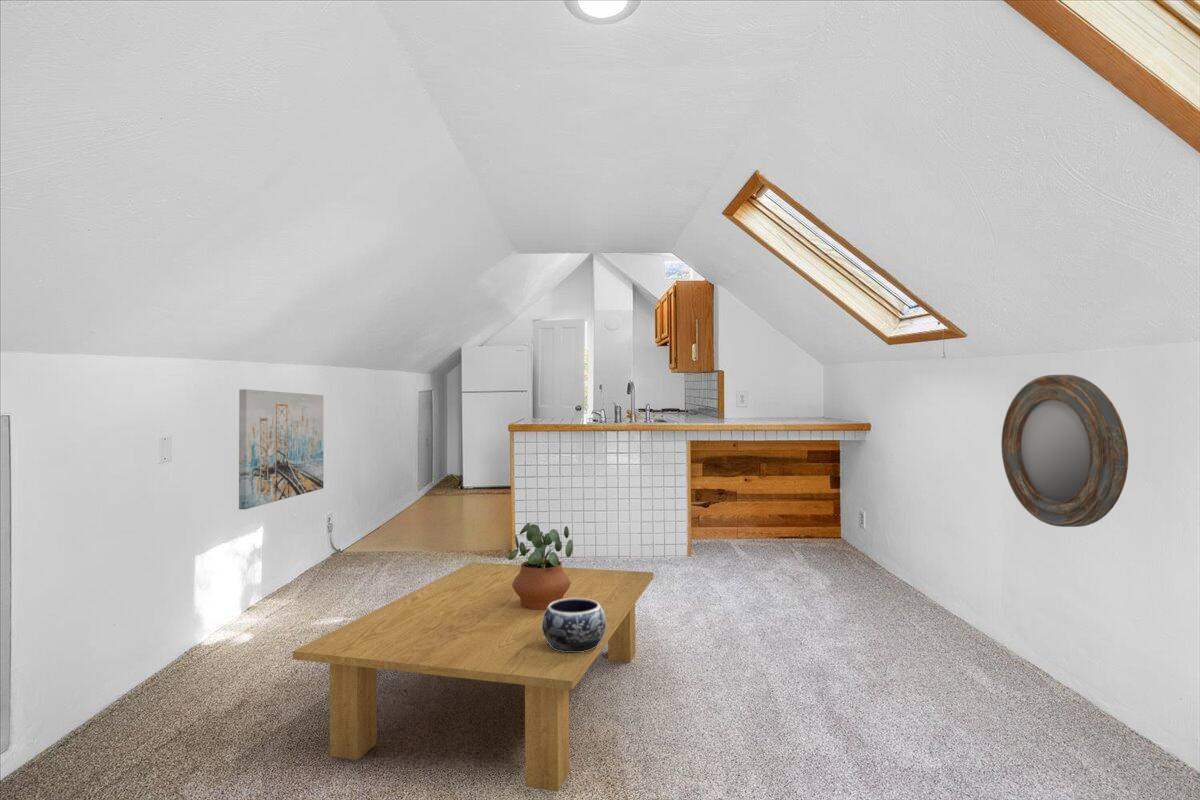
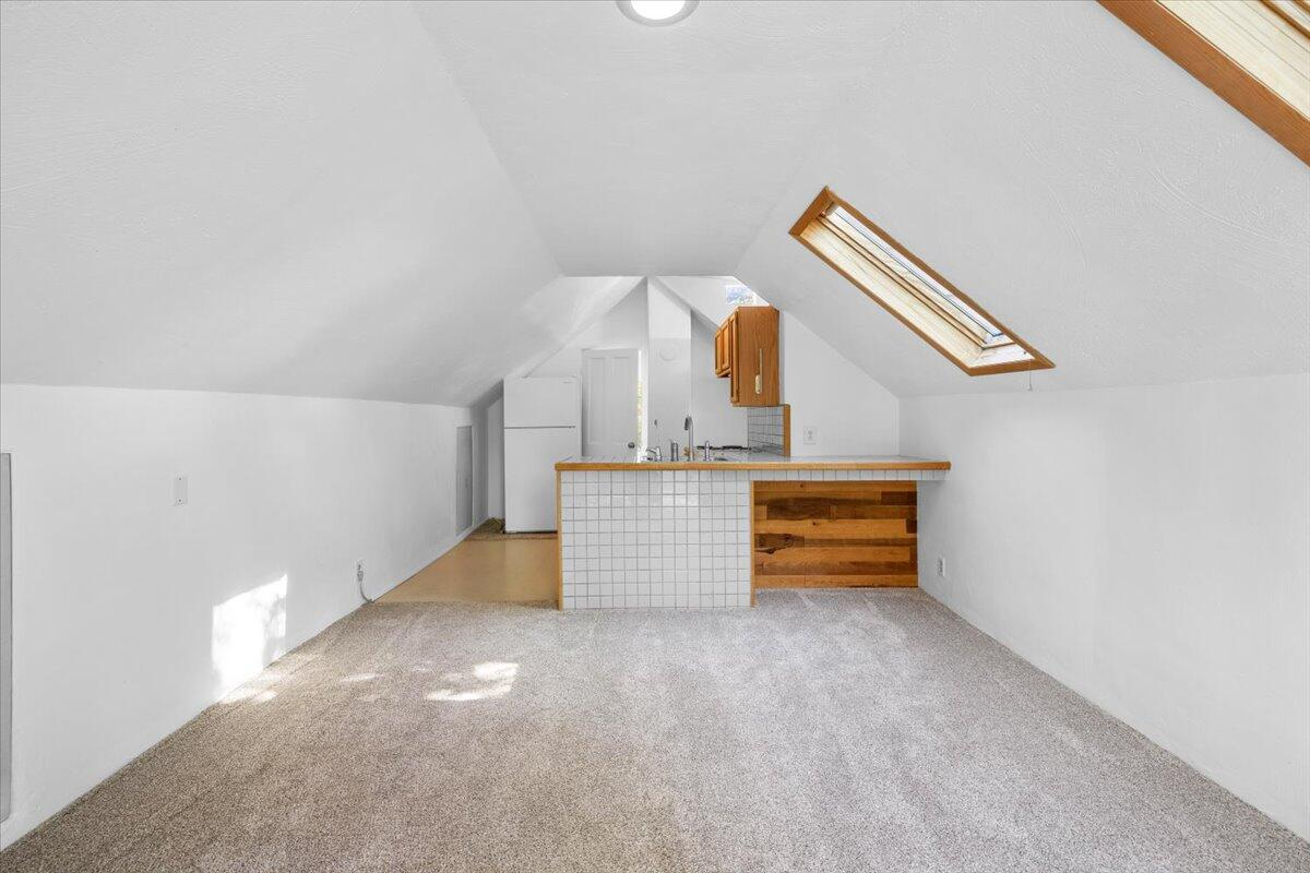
- coffee table (508, 650)
- wall art (286, 445)
- potted plant (540, 565)
- home mirror (1056, 450)
- decorative bowl (574, 623)
